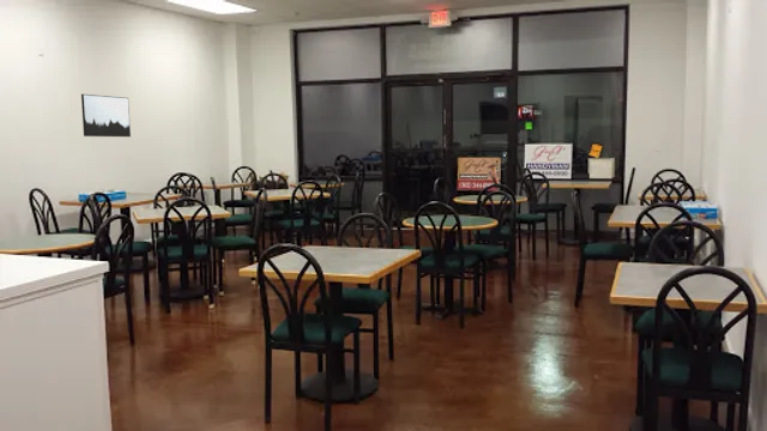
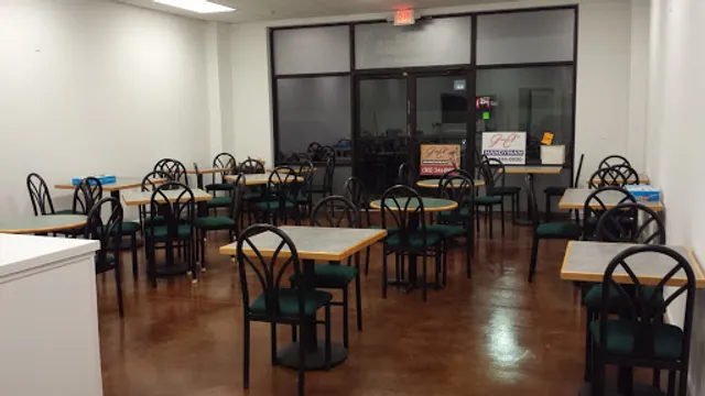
- wall art (107, 116)
